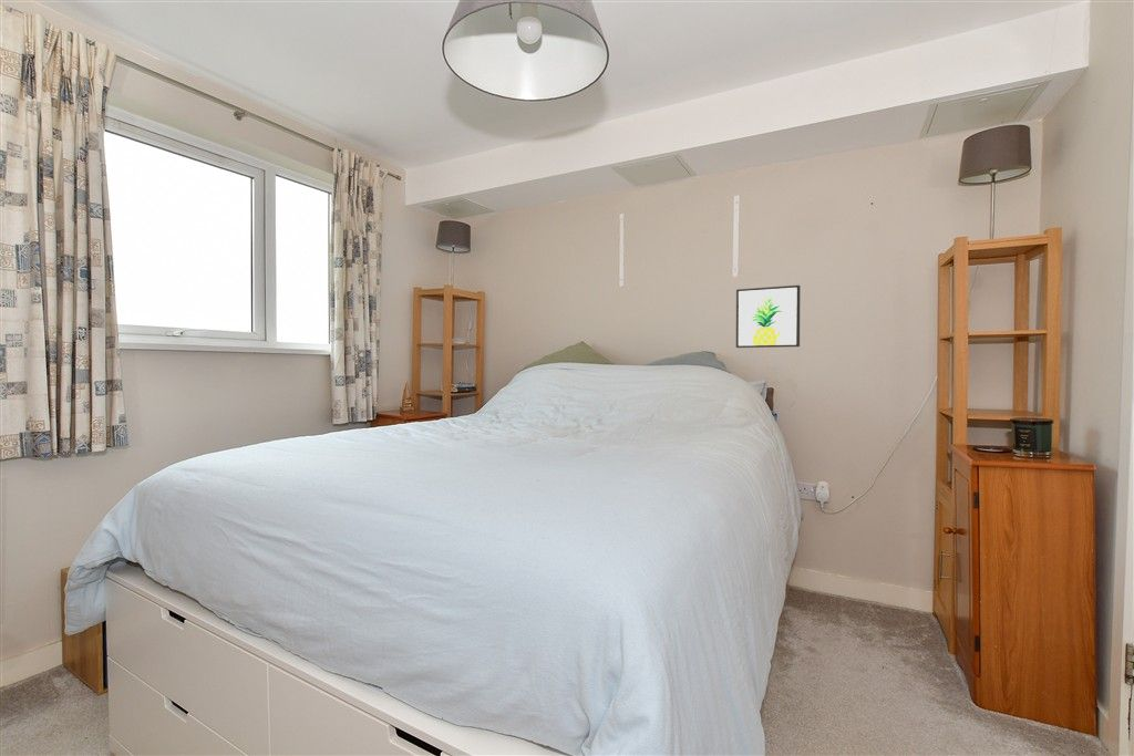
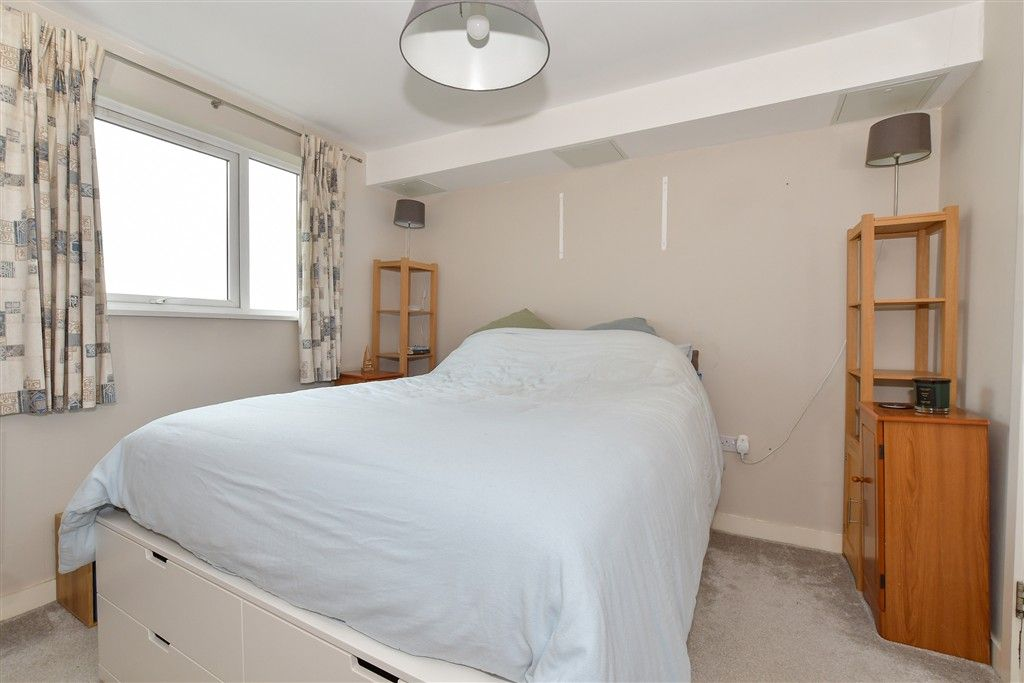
- wall art (766, 317)
